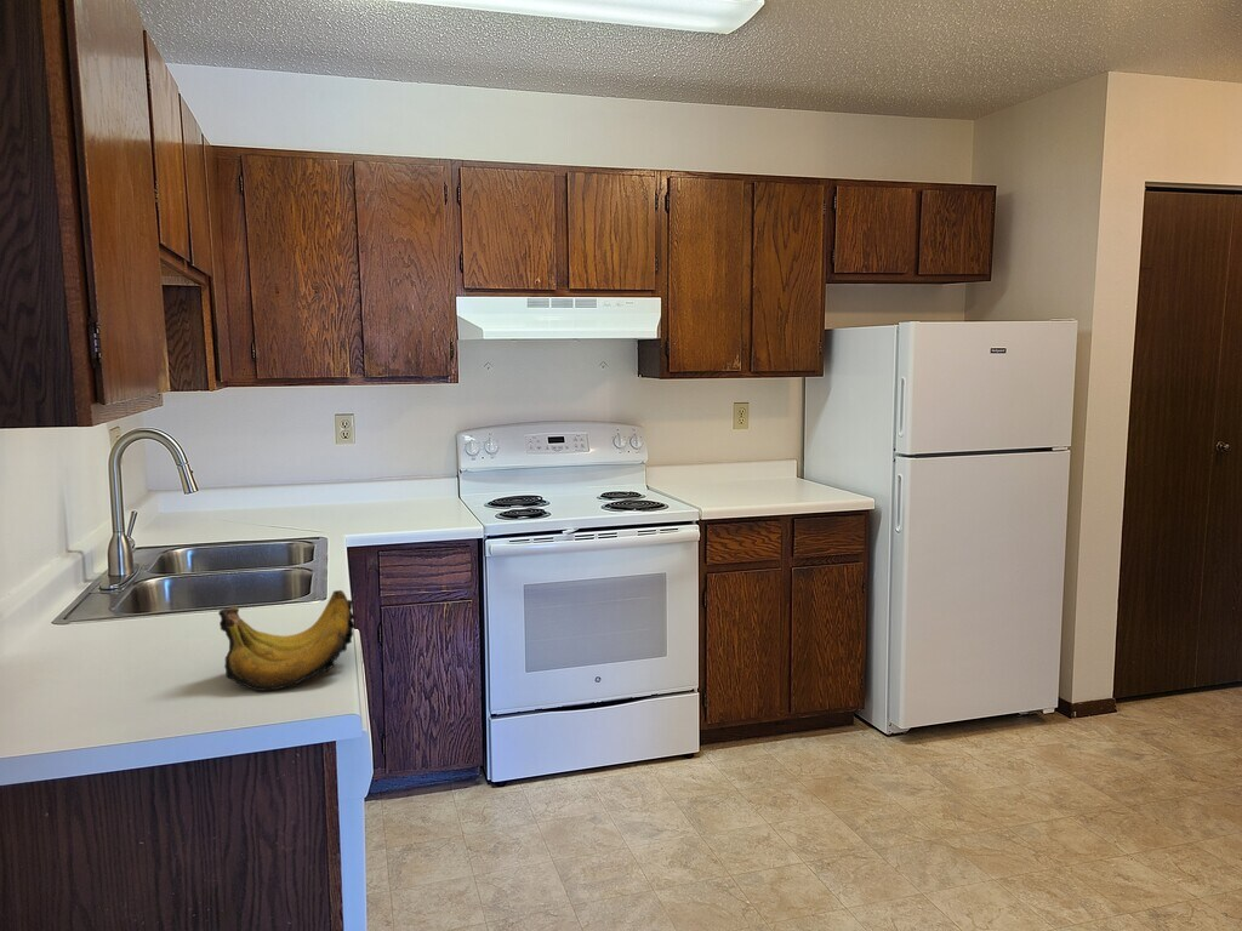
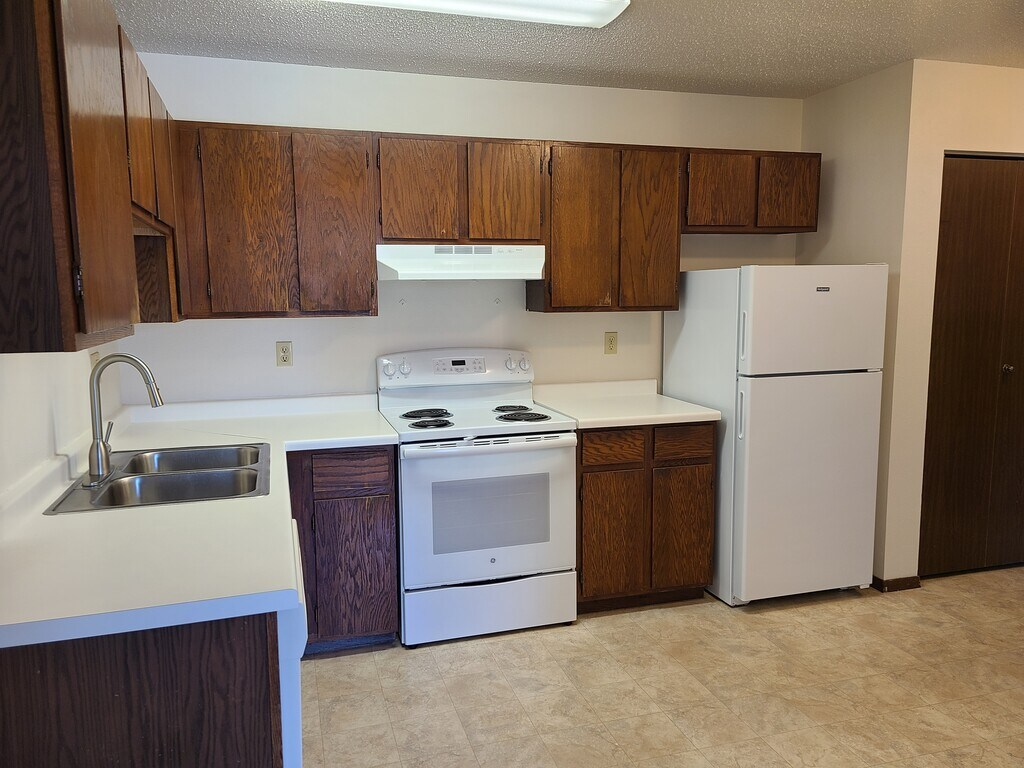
- banana bunch (297, 636)
